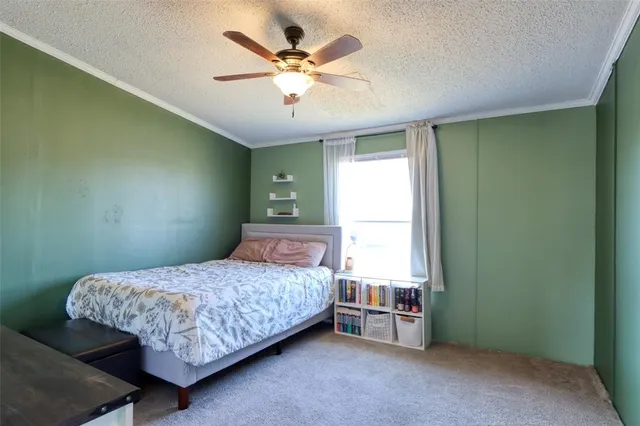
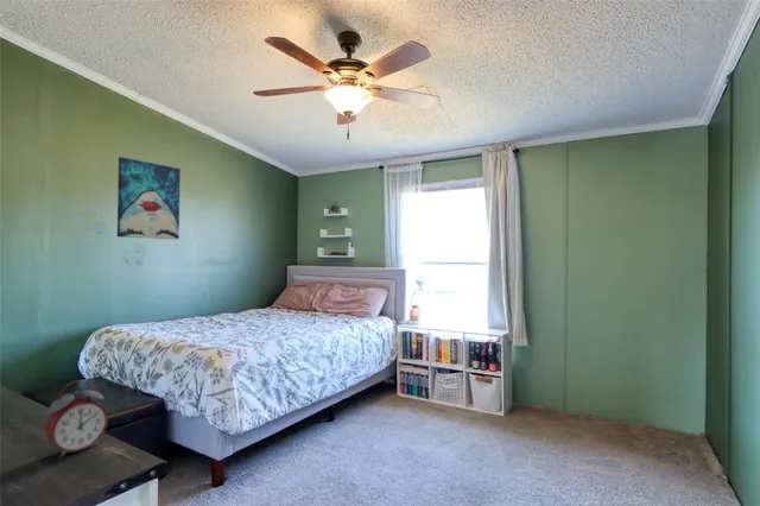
+ wall art (150, 201)
+ alarm clock (77, 413)
